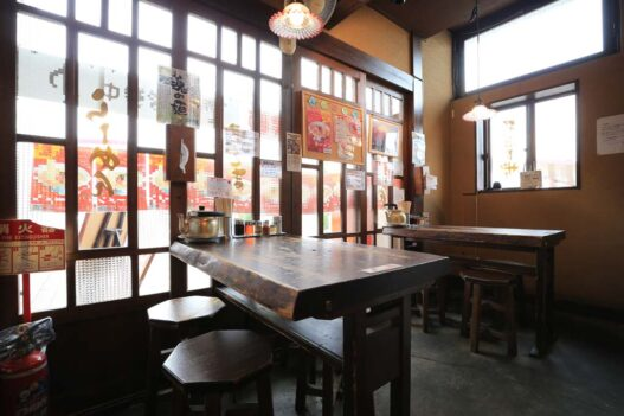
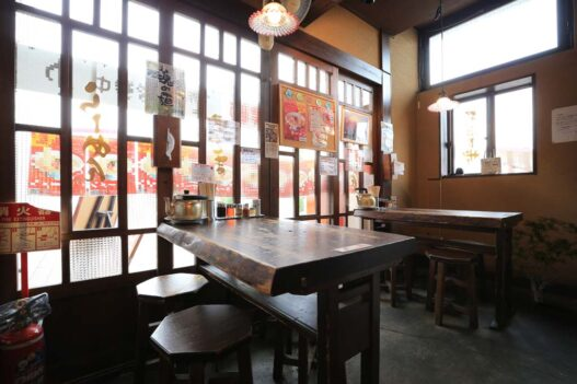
+ shrub (539, 259)
